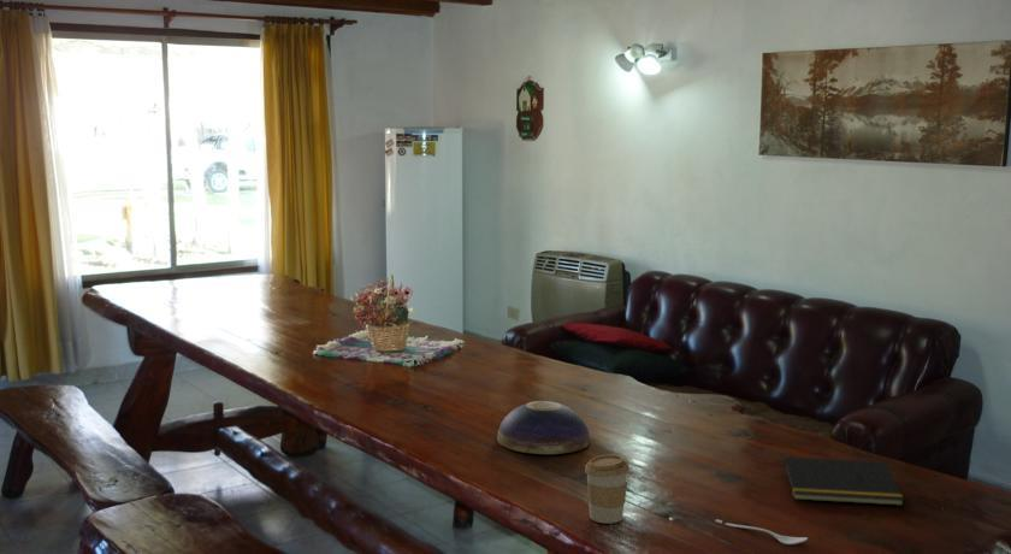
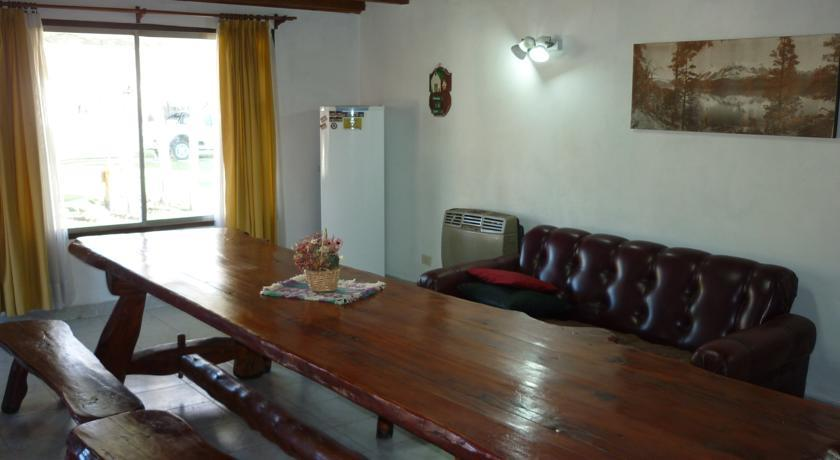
- decorative bowl (543, 420)
- coffee cup (607, 488)
- notepad (840, 479)
- spoon (759, 529)
